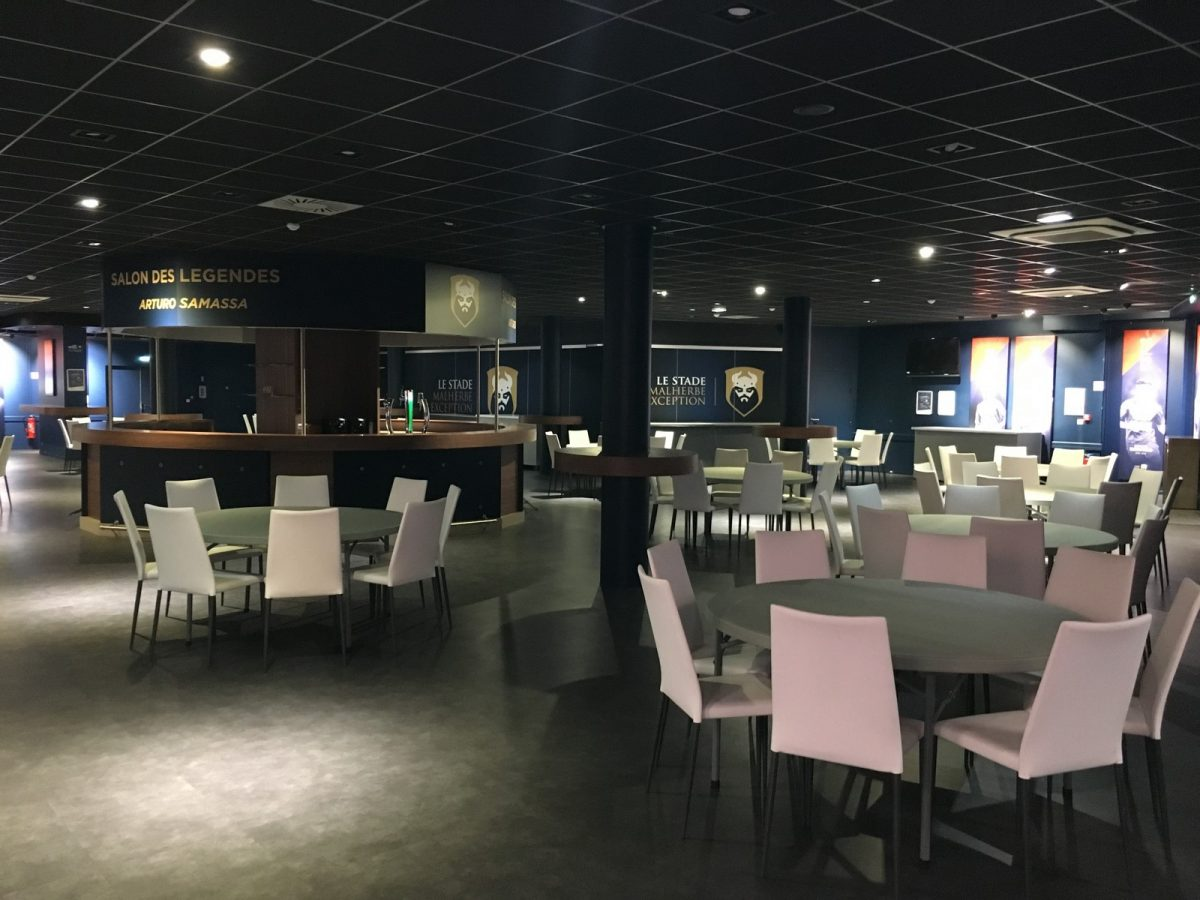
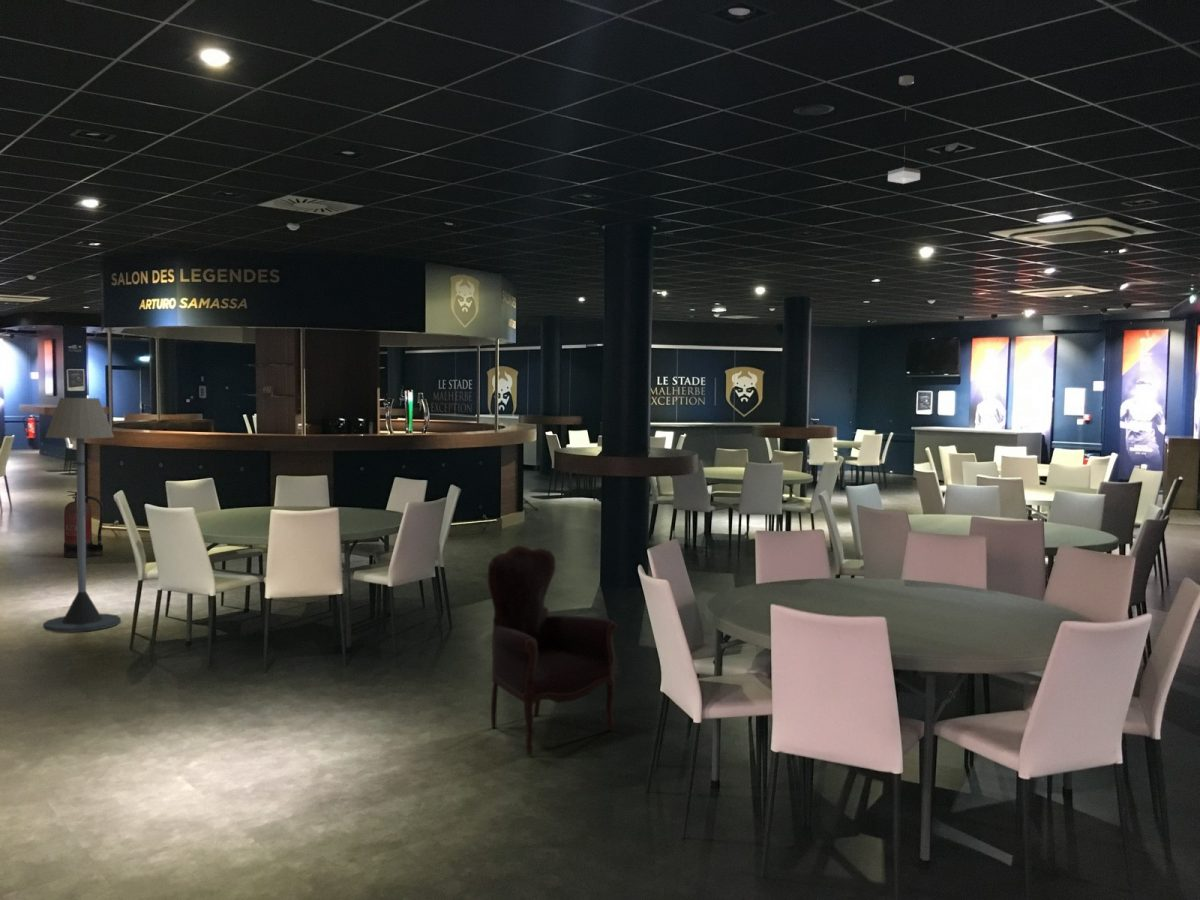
+ armchair (543, 641)
+ pendant lamp (905, 118)
+ fire extinguisher (85, 523)
+ floor lamp (81, 511)
